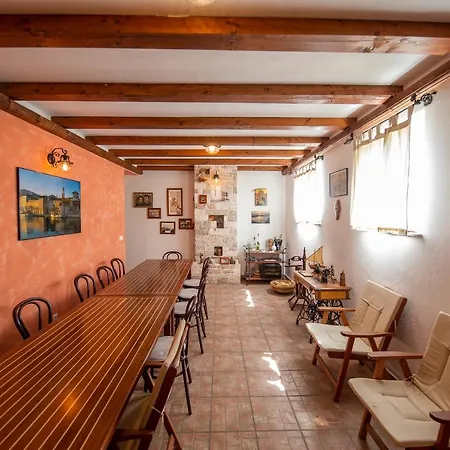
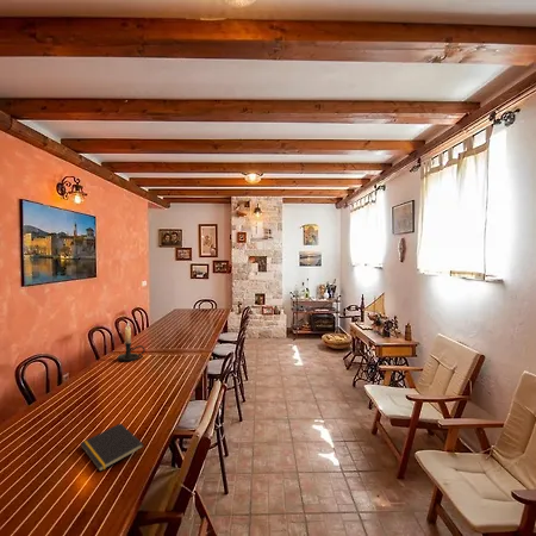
+ candle holder (130, 339)
+ notepad (111, 444)
